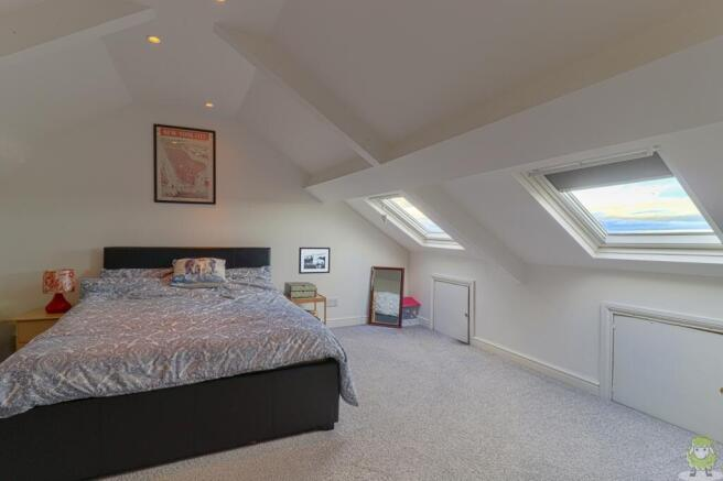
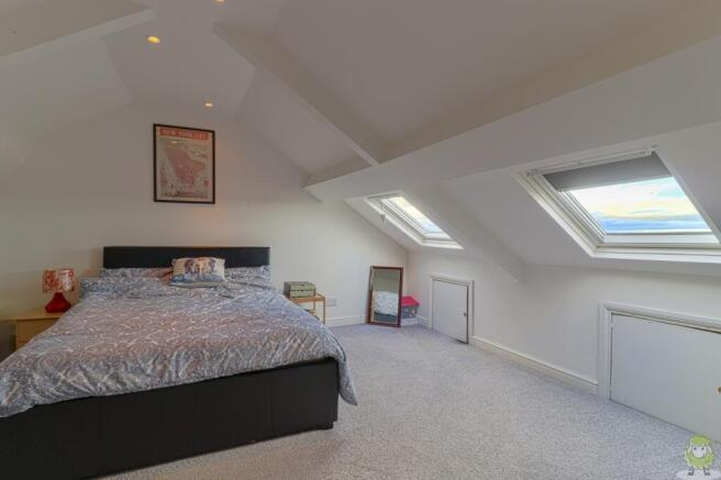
- picture frame (314, 260)
